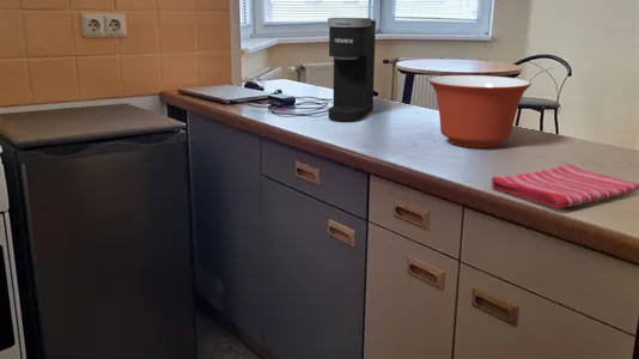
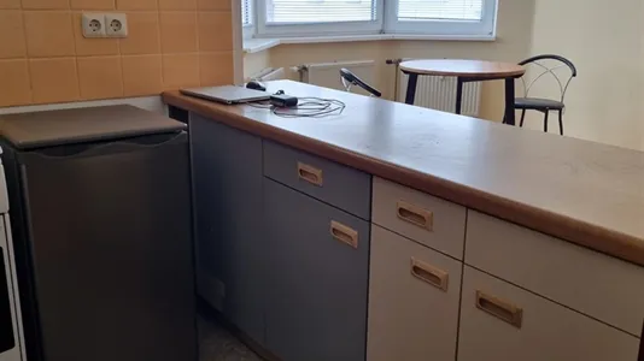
- mixing bowl (476, 111)
- dish towel (564, 183)
- coffee maker (352, 66)
